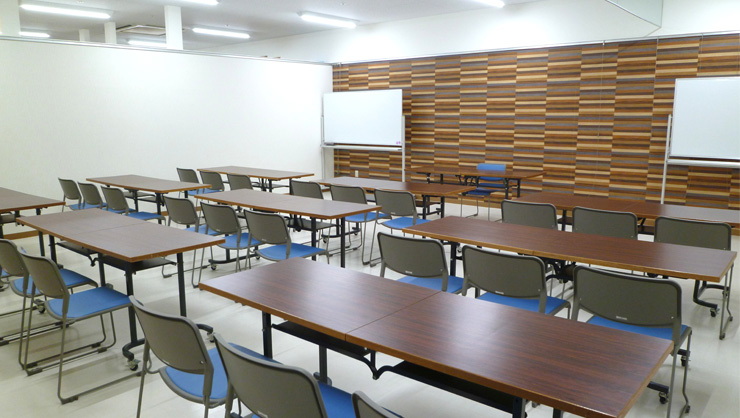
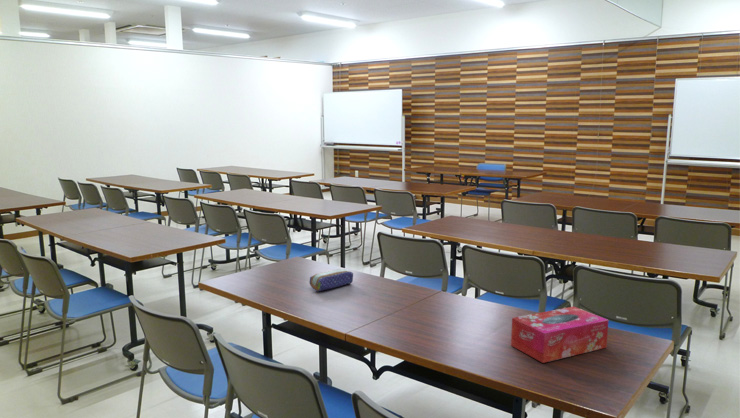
+ pencil case (331, 279)
+ tissue box (559, 332)
